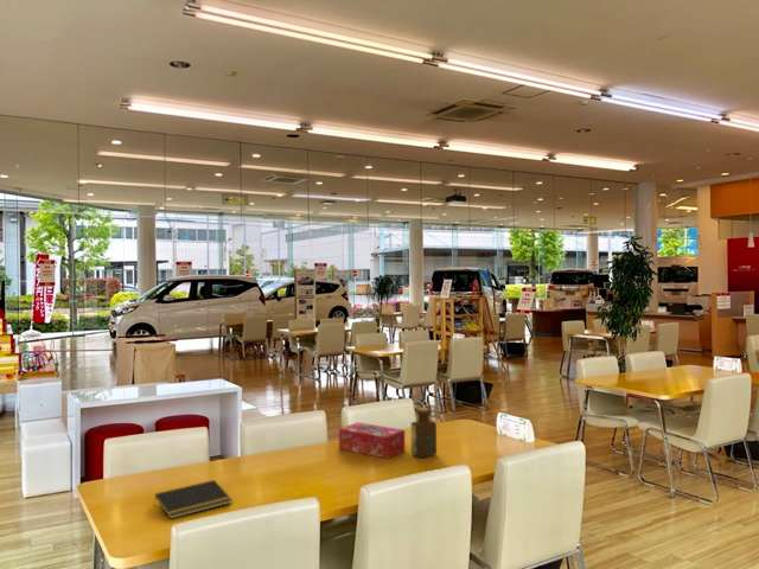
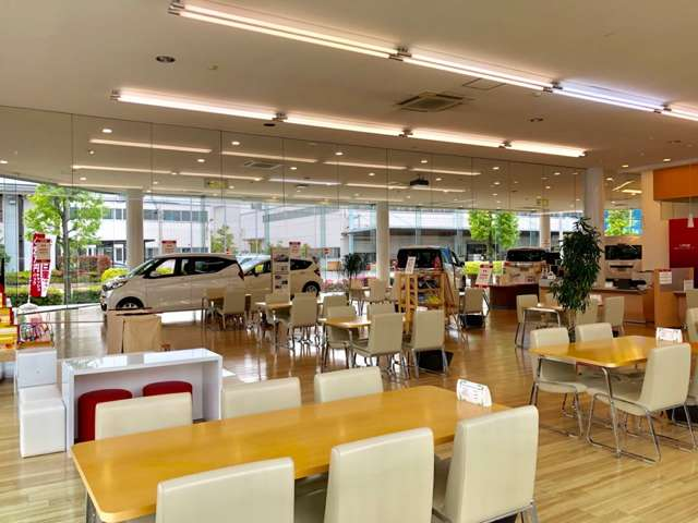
- notepad (193, 498)
- bottle (423, 431)
- tissue box (371, 439)
